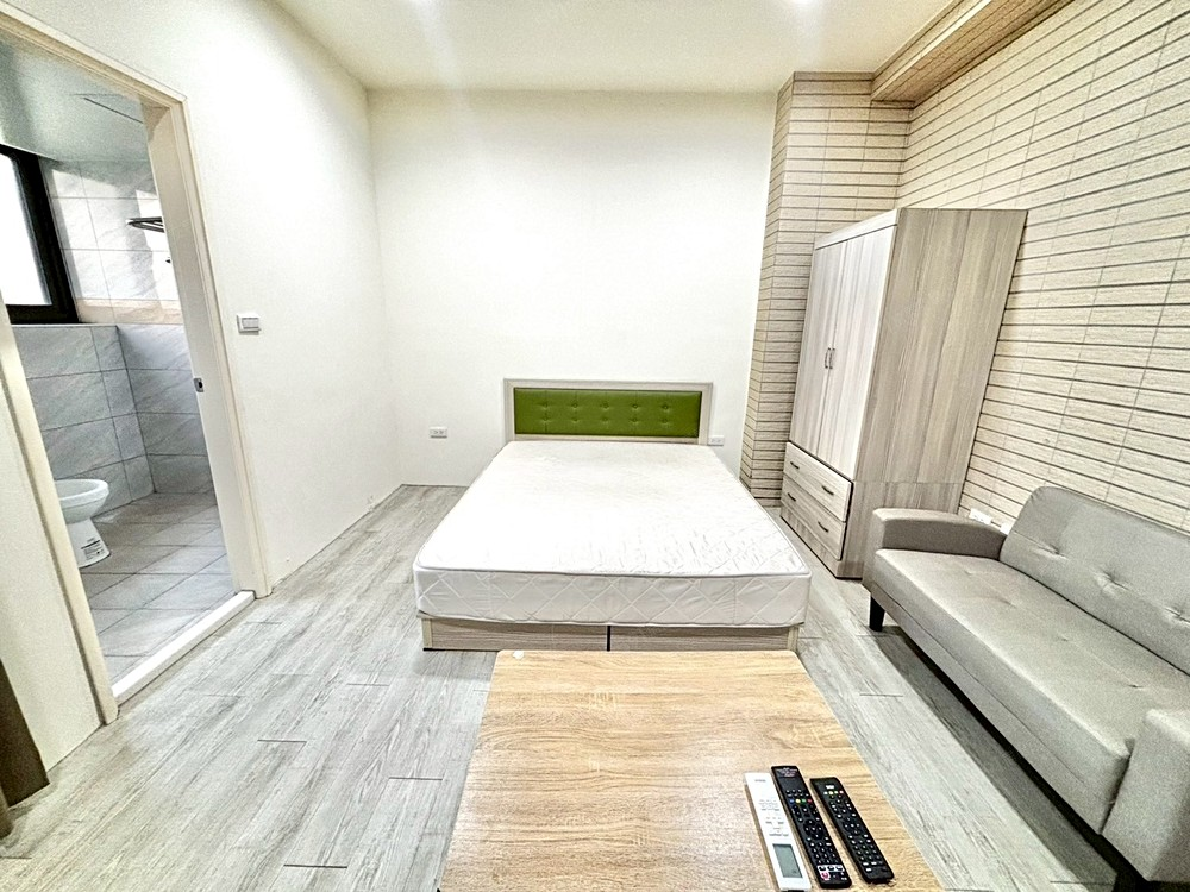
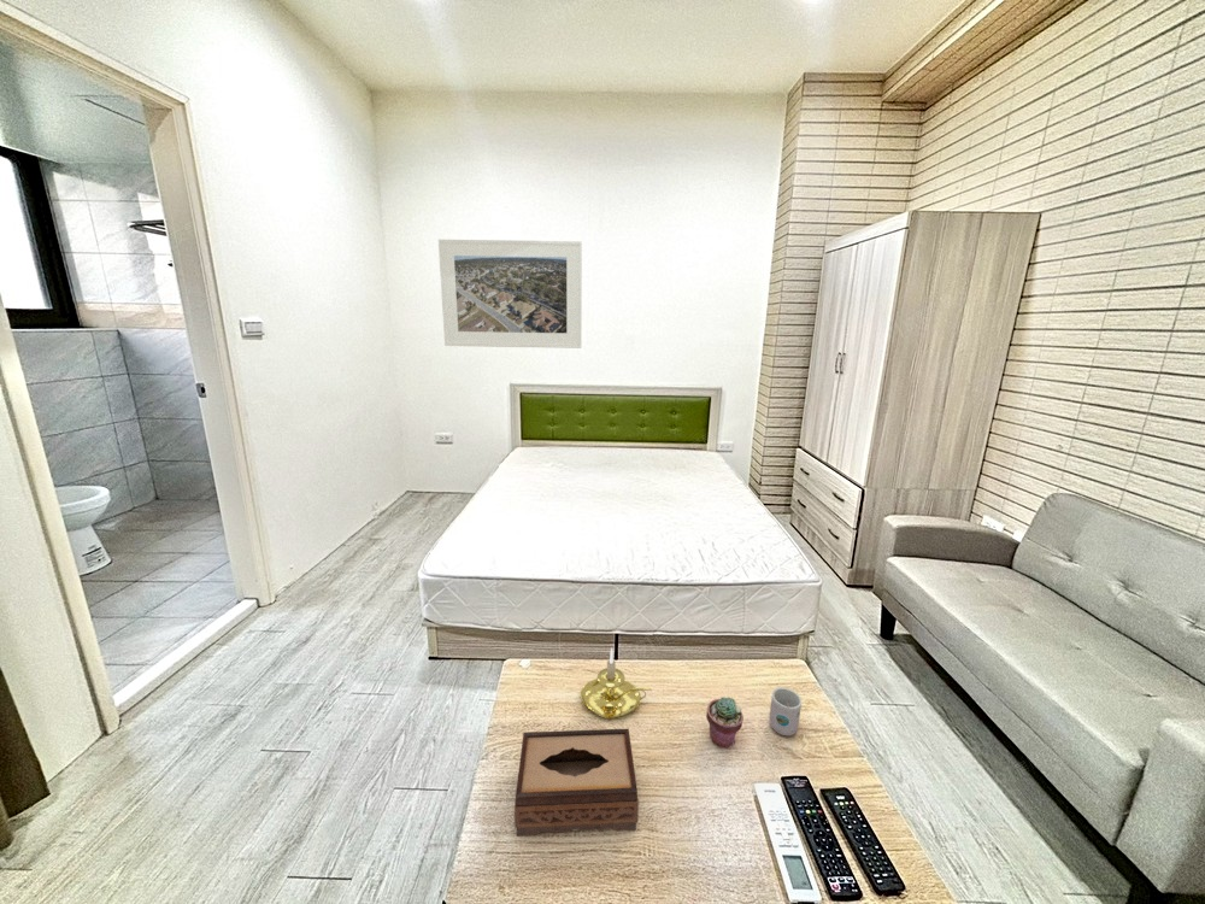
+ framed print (511, 294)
+ potted succulent (724, 720)
+ mug (784, 705)
+ tissue box (576, 777)
+ candle holder (616, 675)
